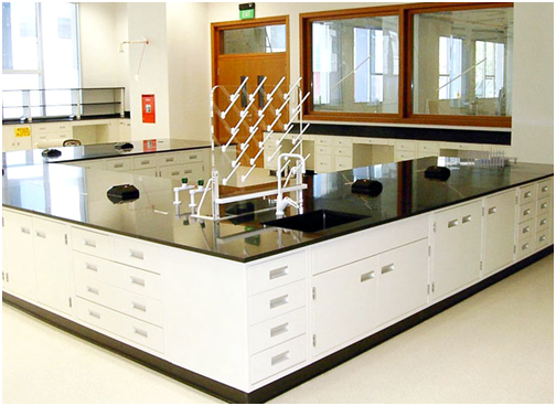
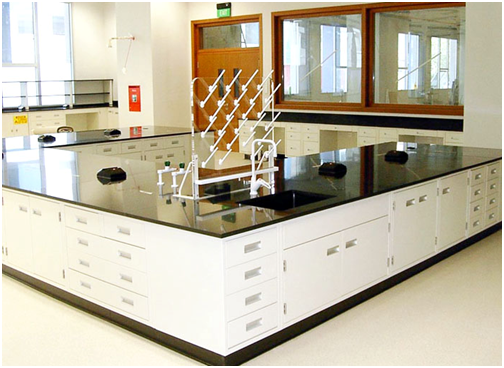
- garden set (480, 157)
